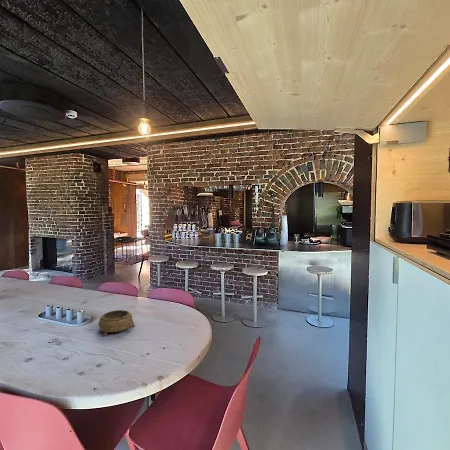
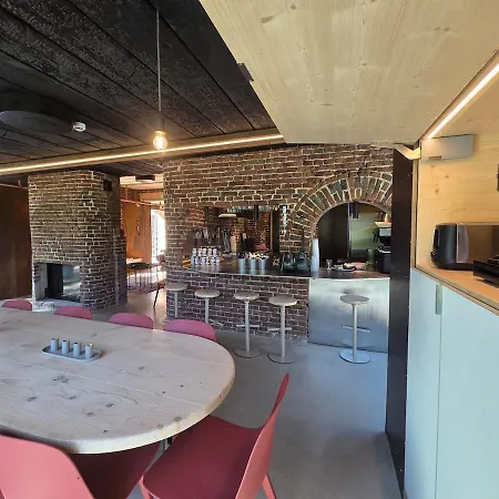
- decorative bowl (115, 321)
